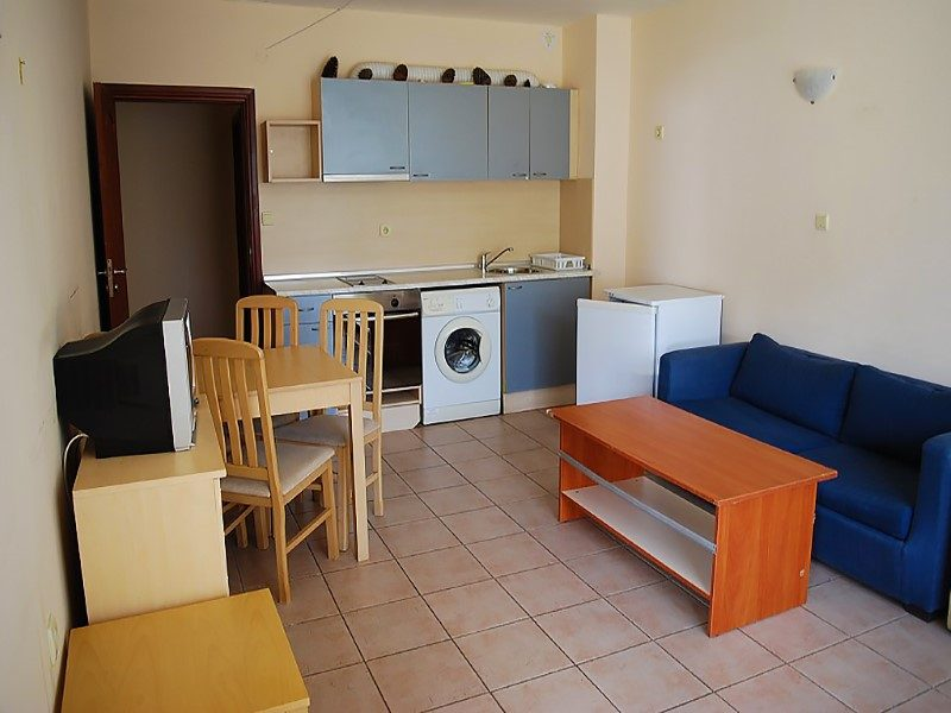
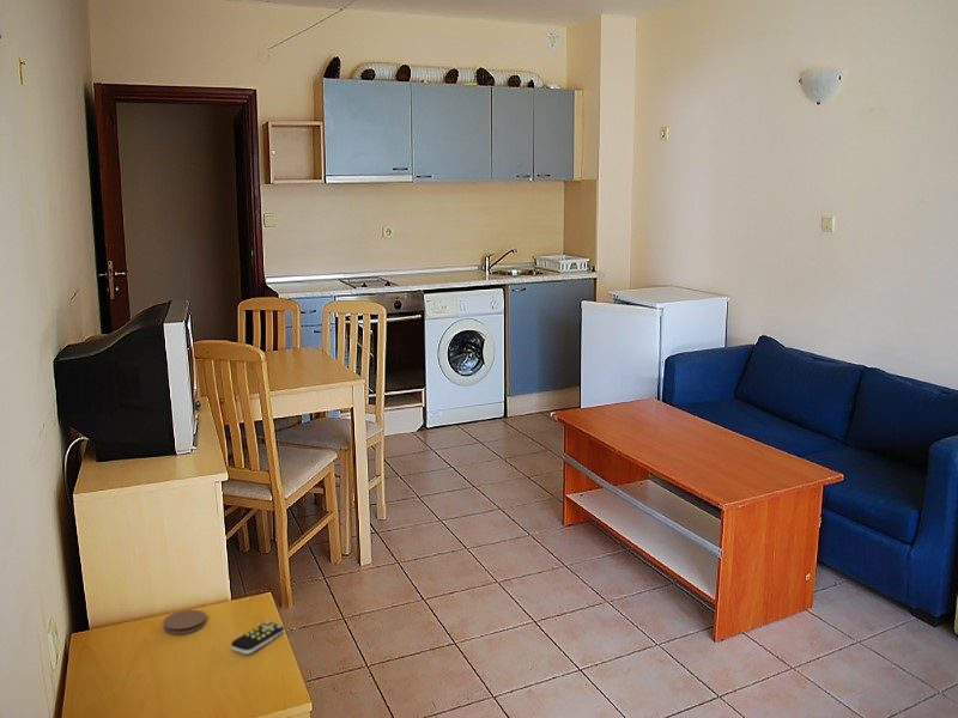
+ coaster (184, 621)
+ remote control (257, 637)
